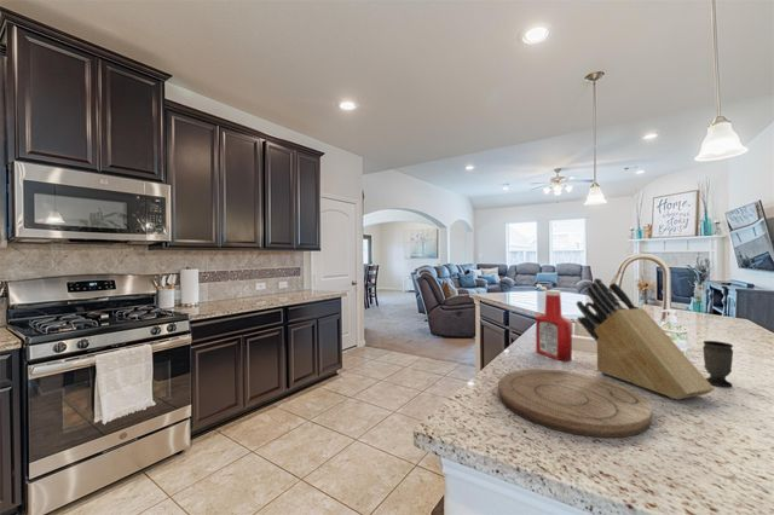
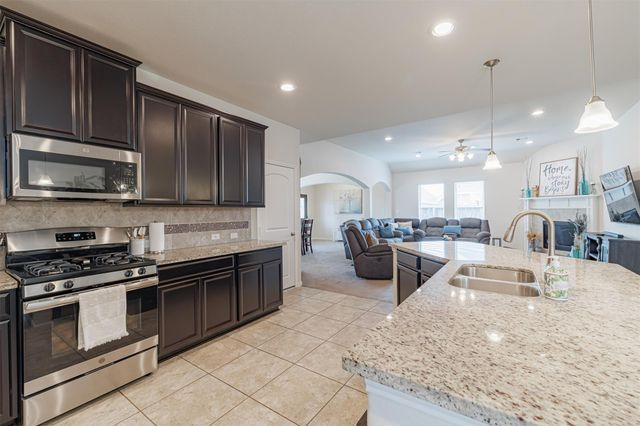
- soap bottle (553, 323)
- cutting board (567, 397)
- cup (717, 363)
- knife block (634, 329)
